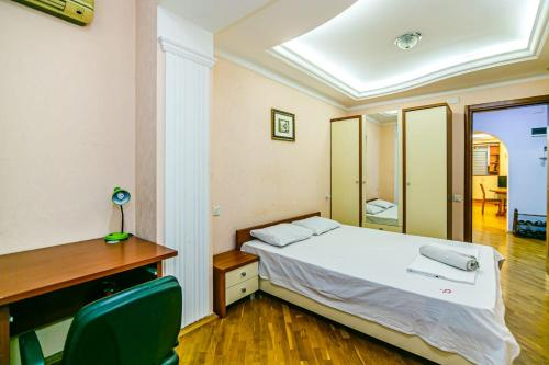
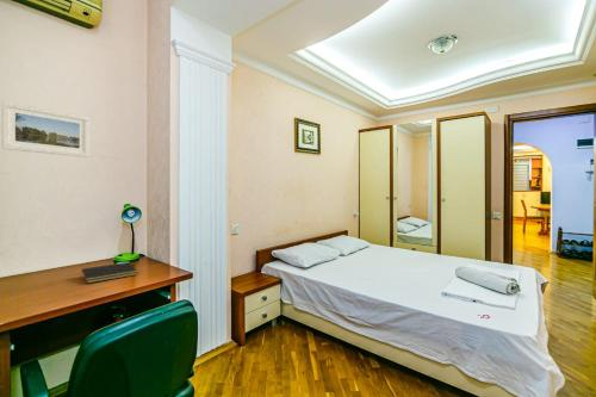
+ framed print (49, 131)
+ notepad (110, 271)
